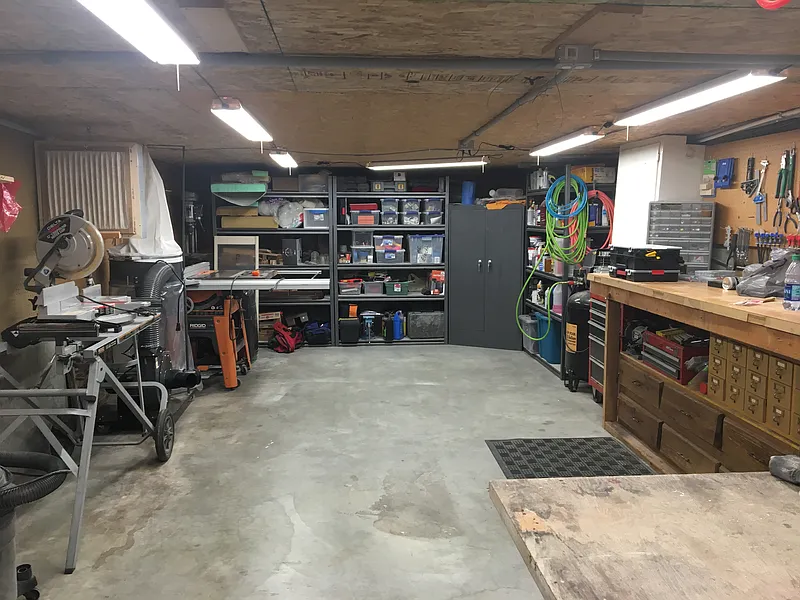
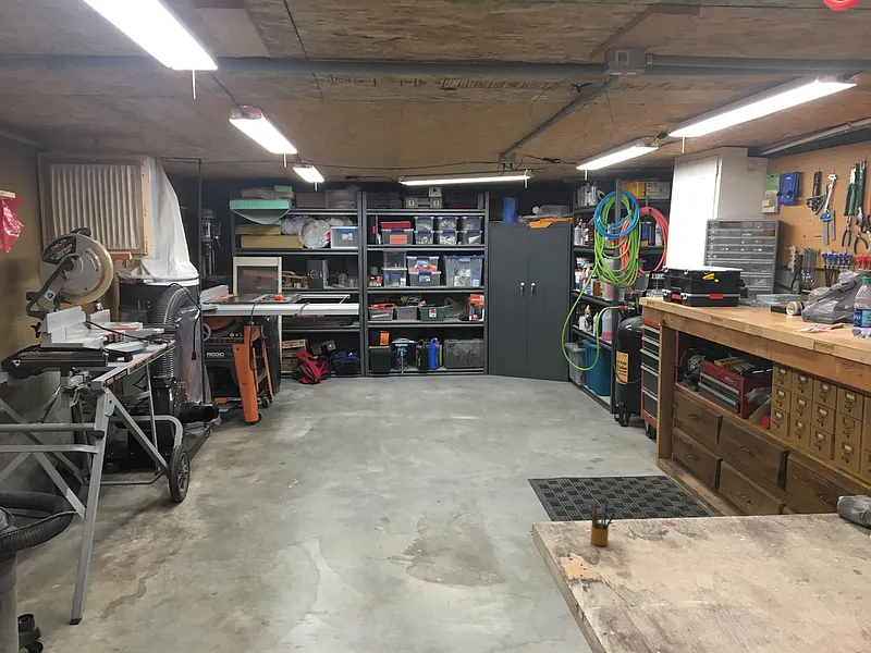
+ pencil box (601, 522)
